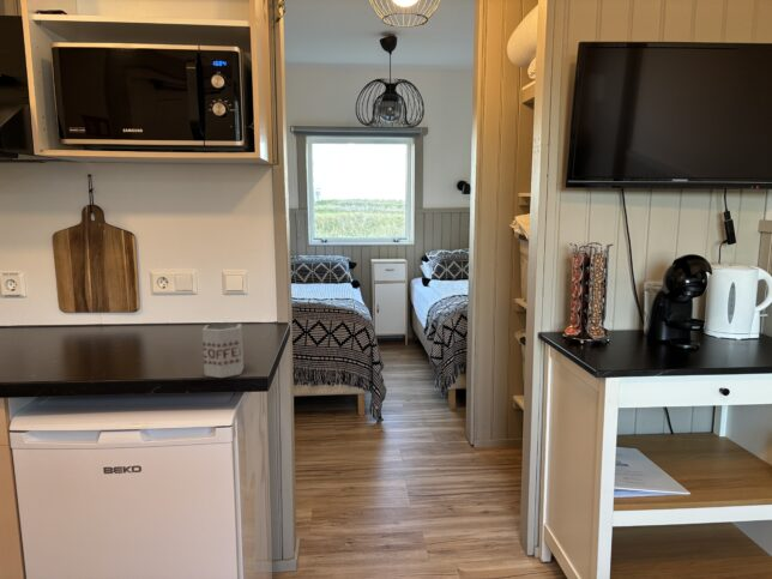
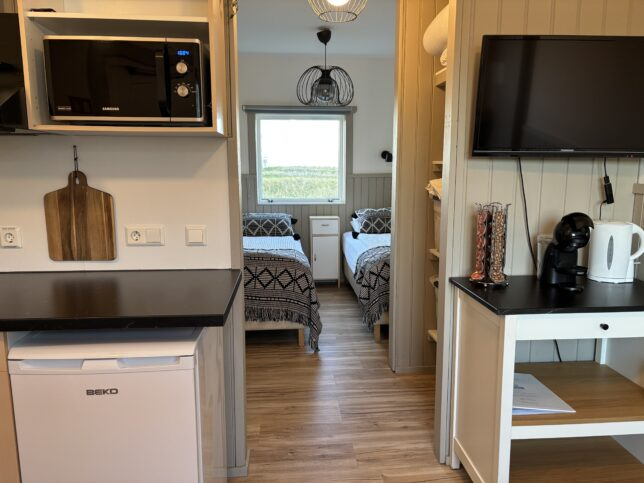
- mug (223, 348)
